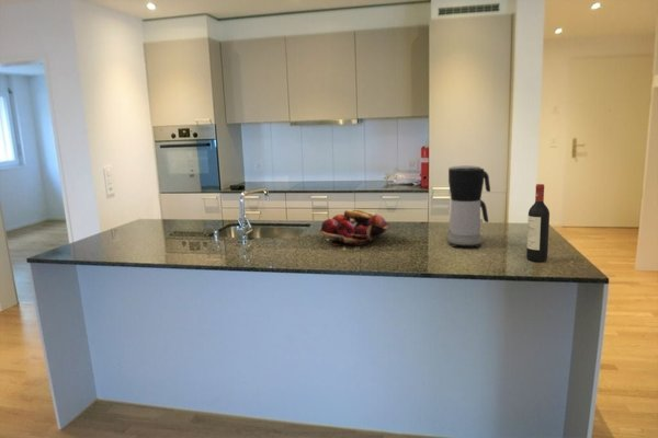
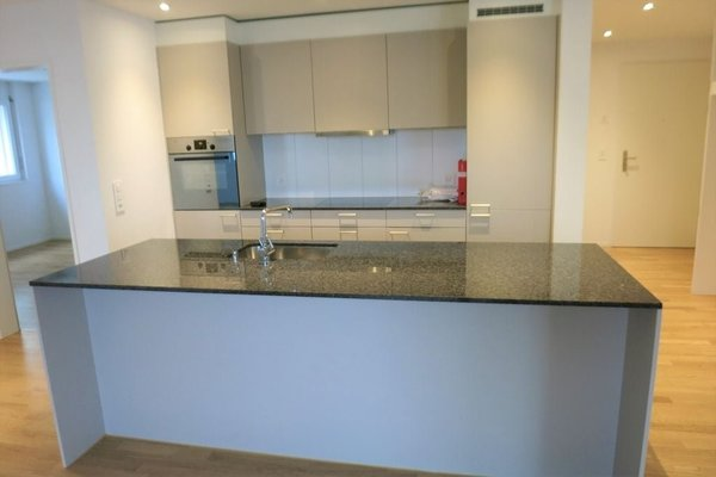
- fruit basket (354, 227)
- wine bottle (538, 222)
- coffee maker (469, 204)
